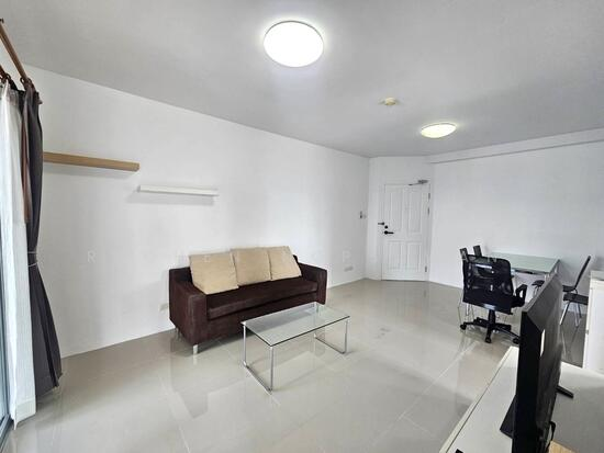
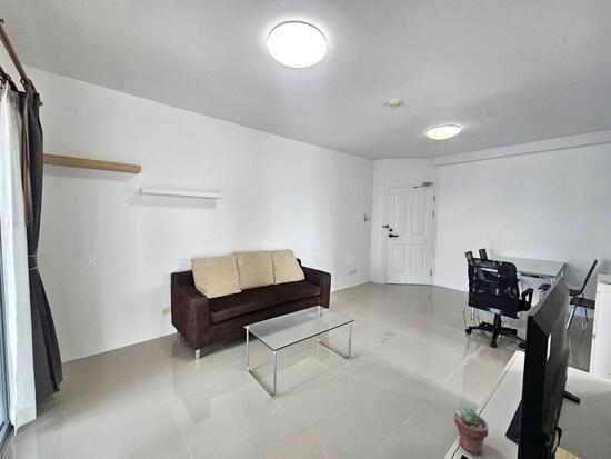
+ potted succulent (470, 427)
